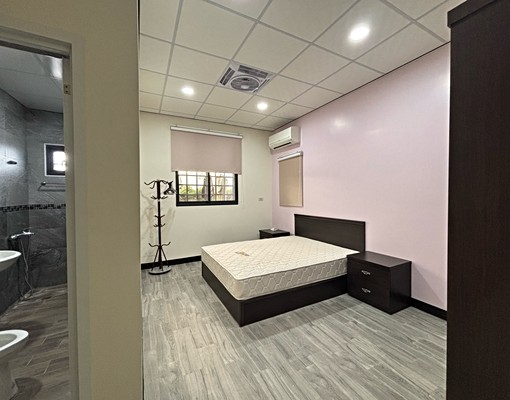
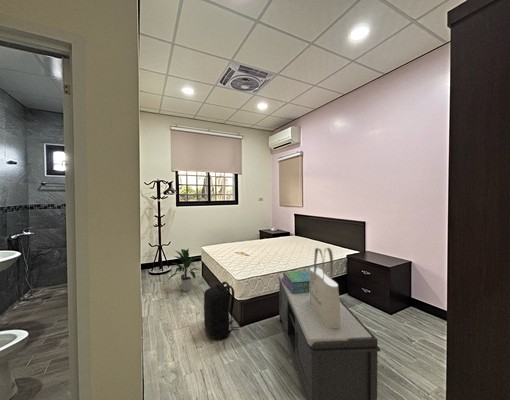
+ backpack (221, 307)
+ tote bag (323, 280)
+ bench (313, 326)
+ indoor plant (185, 268)
+ stack of books (305, 280)
